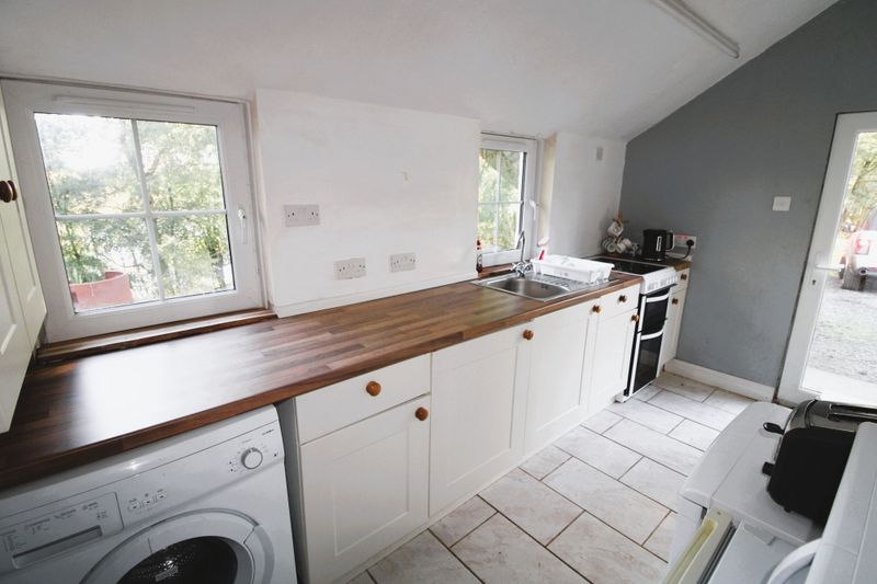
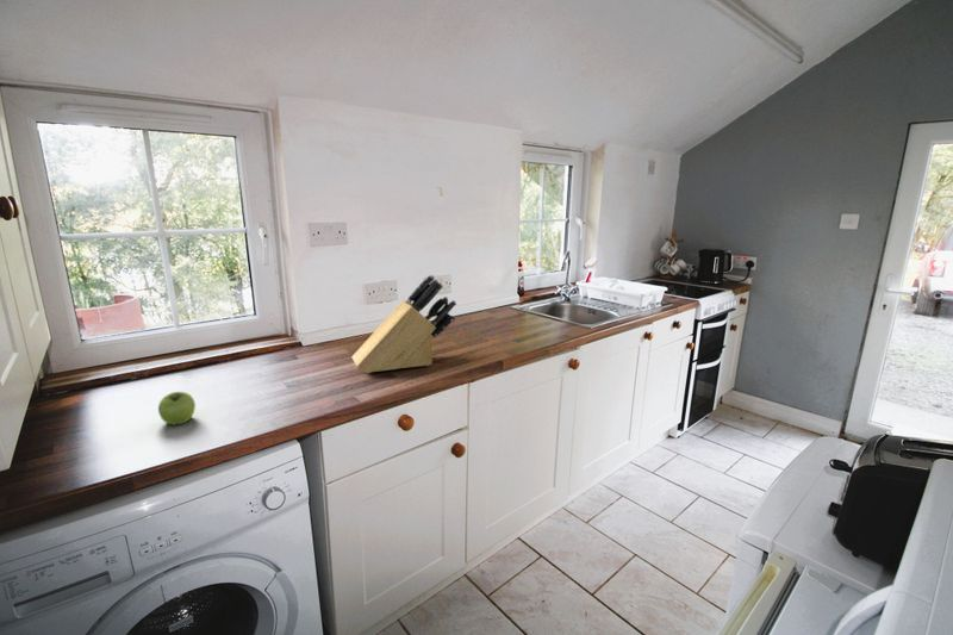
+ knife block (404, 320)
+ fruit (176, 407)
